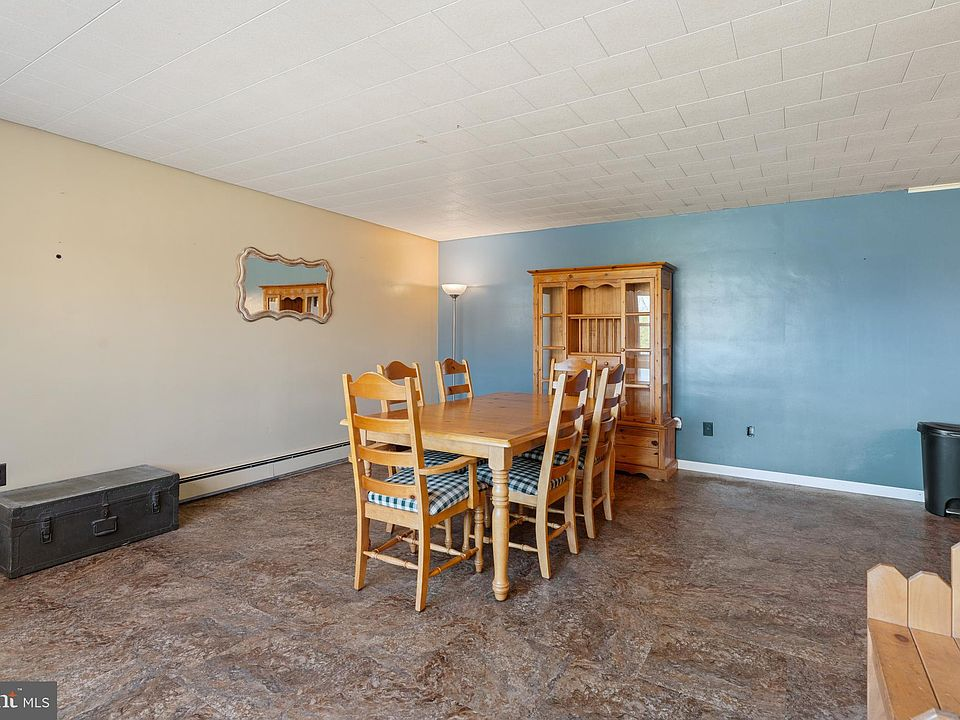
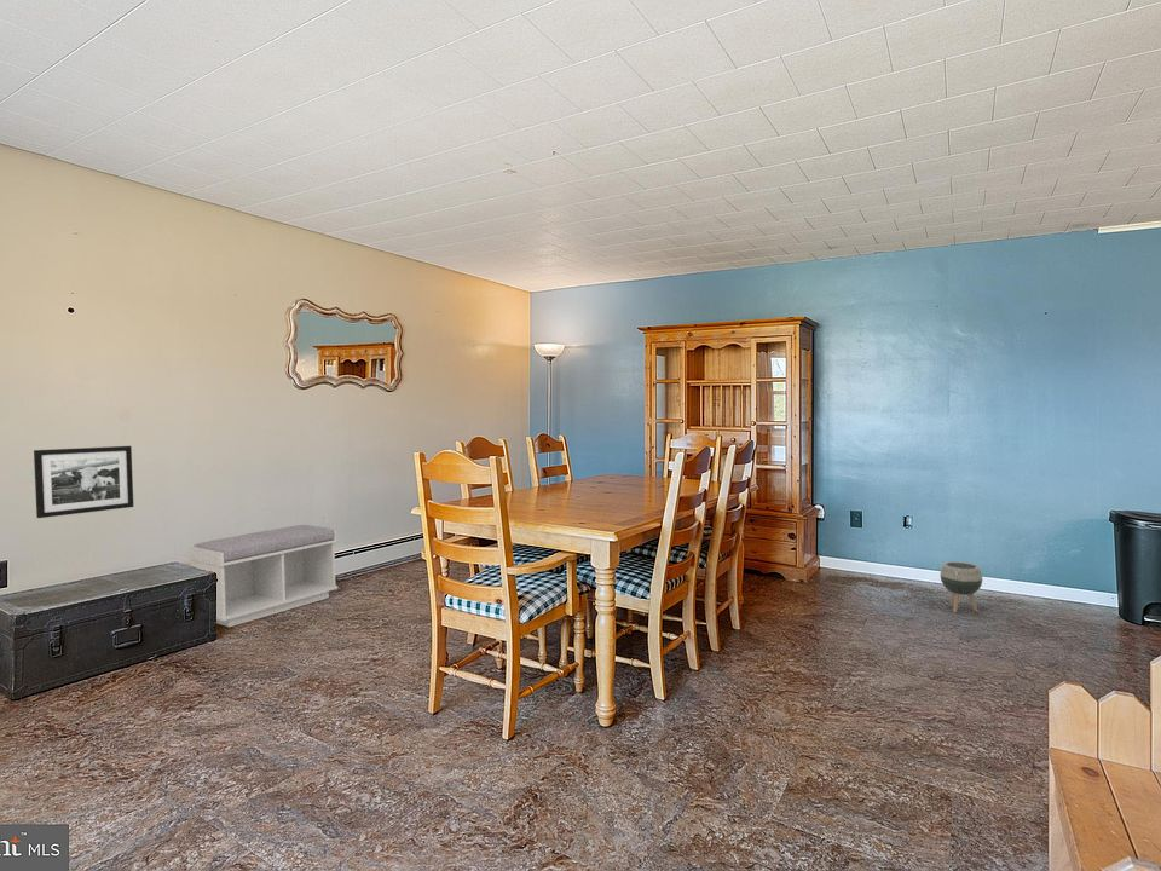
+ planter (960, 587)
+ bench (267, 570)
+ picture frame (86, 479)
